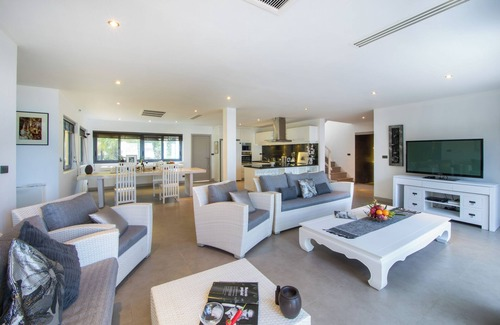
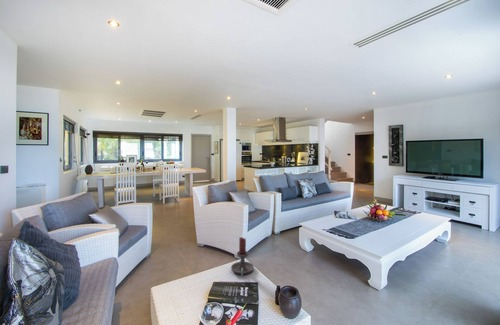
+ candle holder (242, 254)
